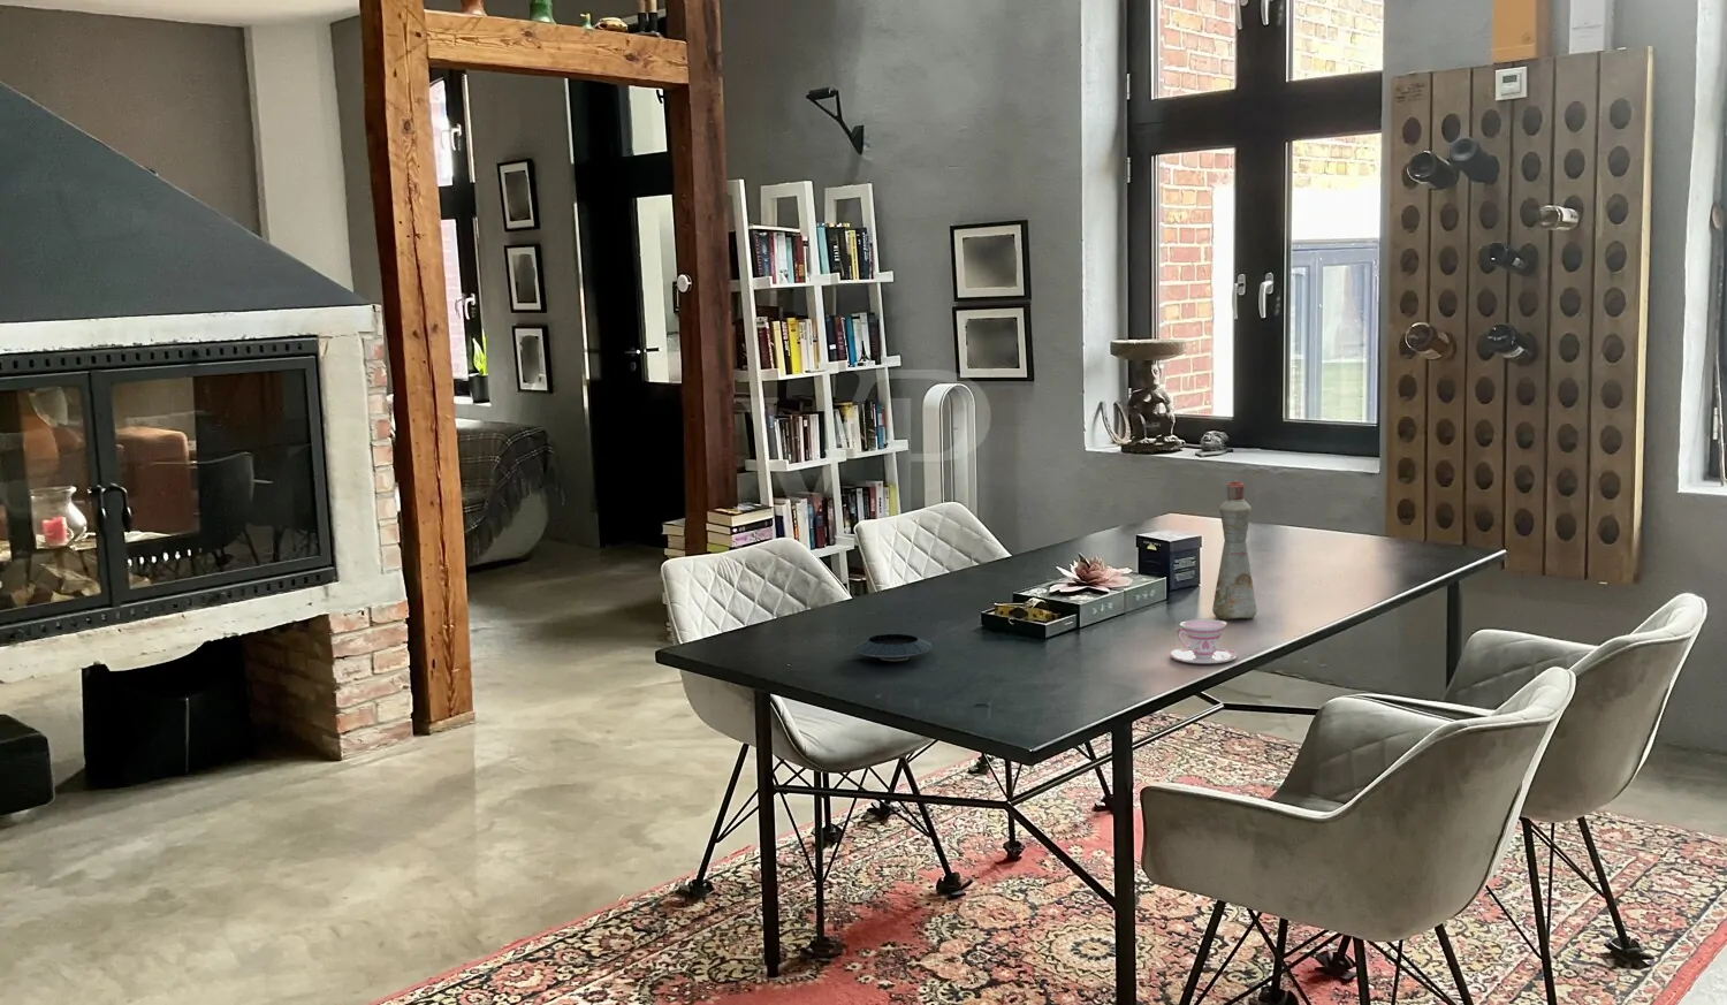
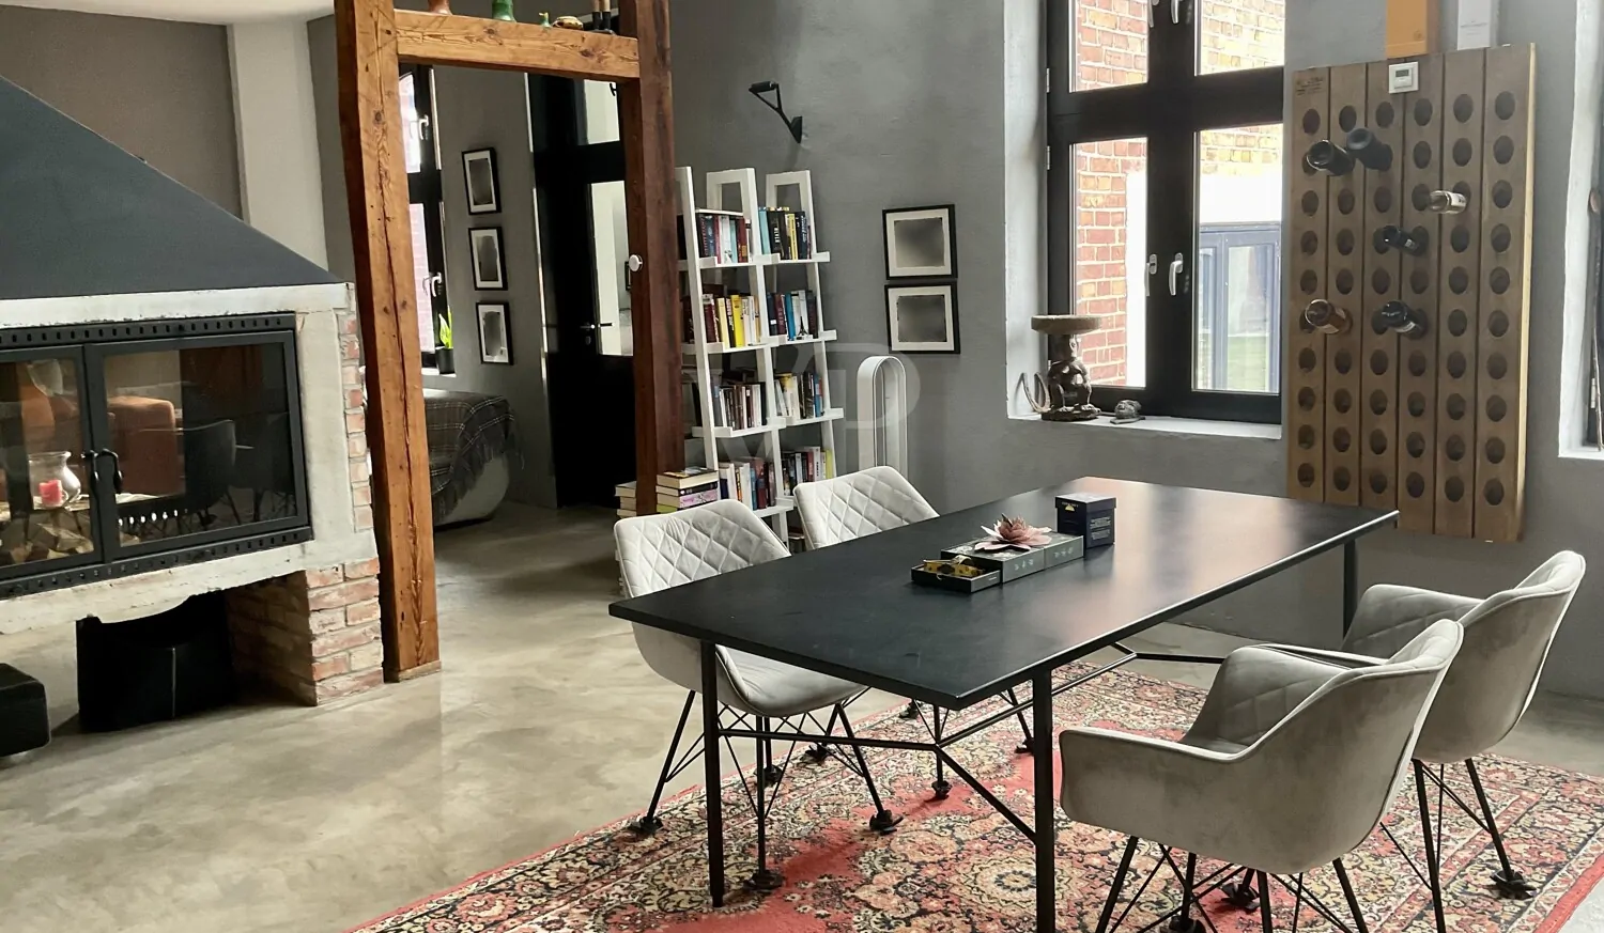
- saucer (893, 645)
- bottle (1233, 548)
- teacup (1203, 640)
